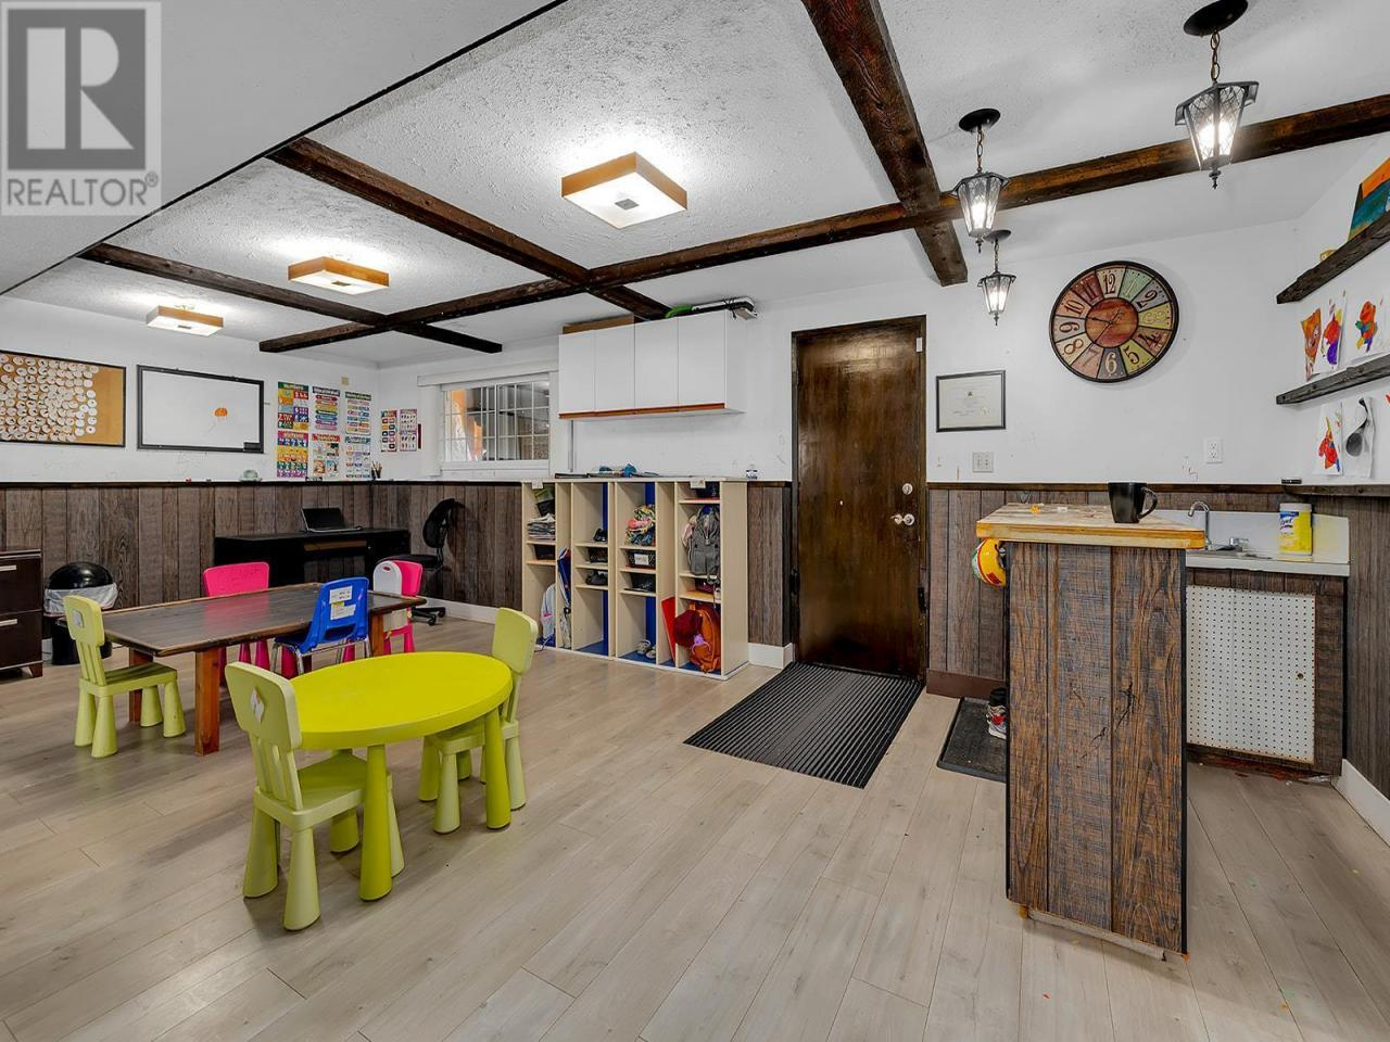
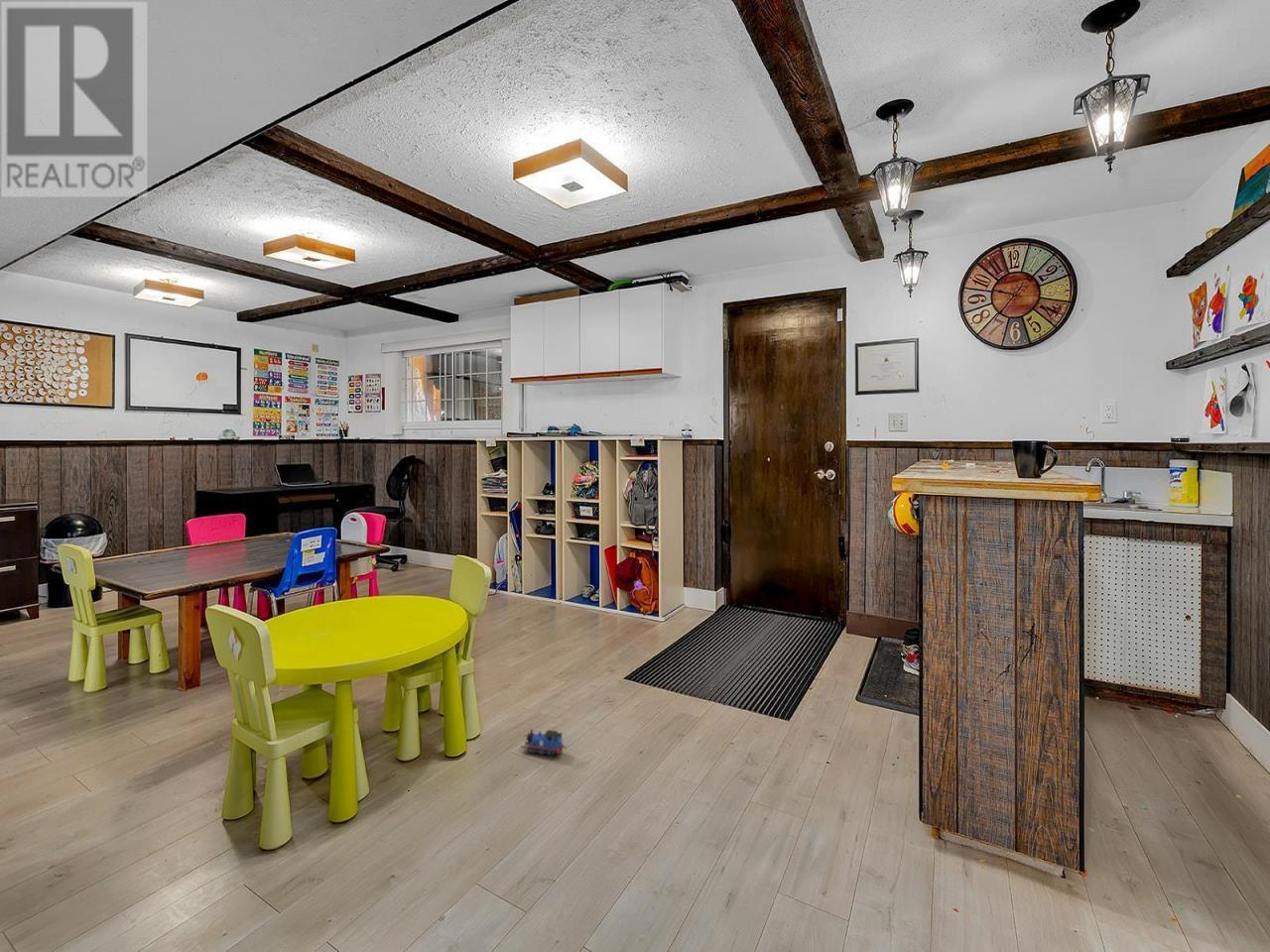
+ toy train (543, 741)
